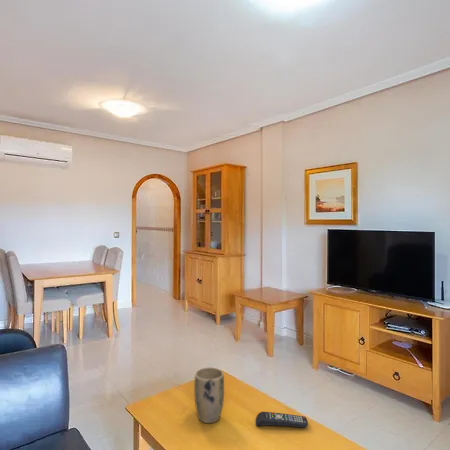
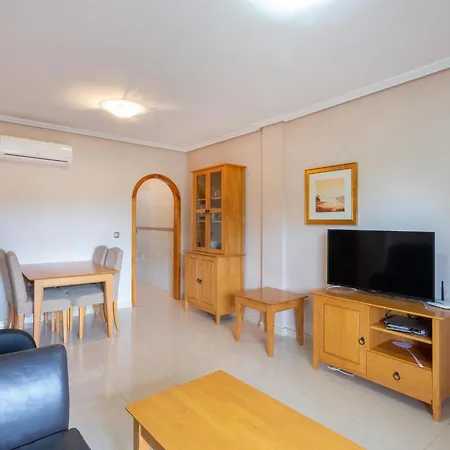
- remote control (281, 420)
- plant pot (209, 395)
